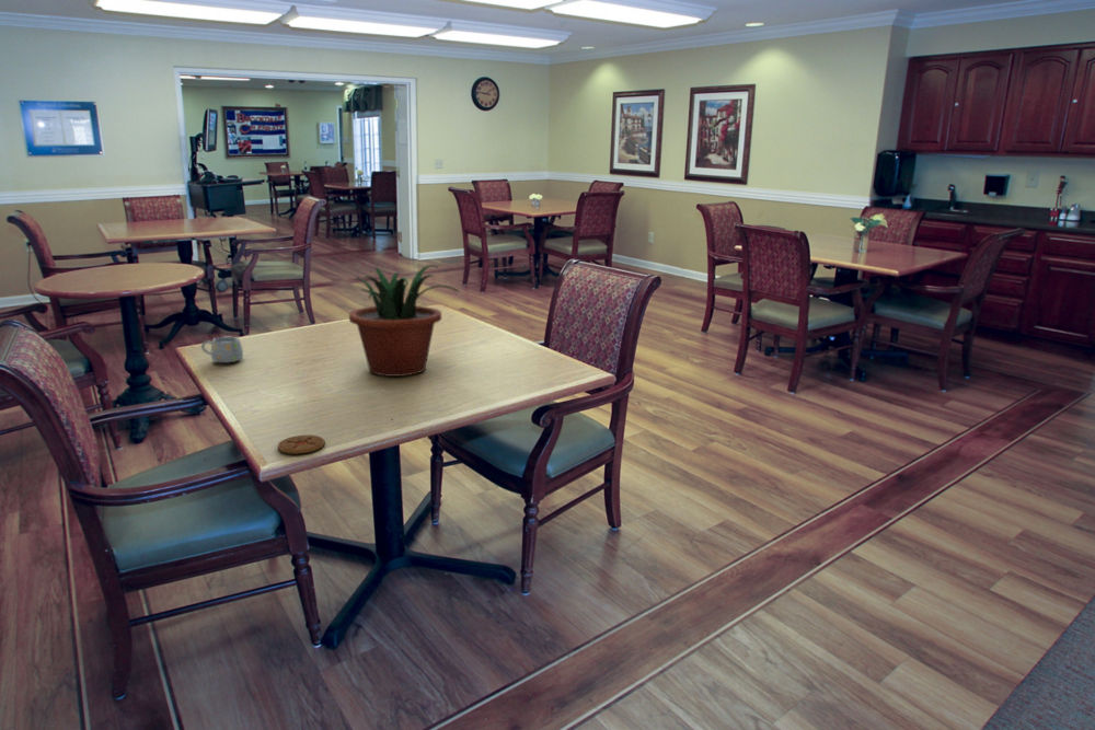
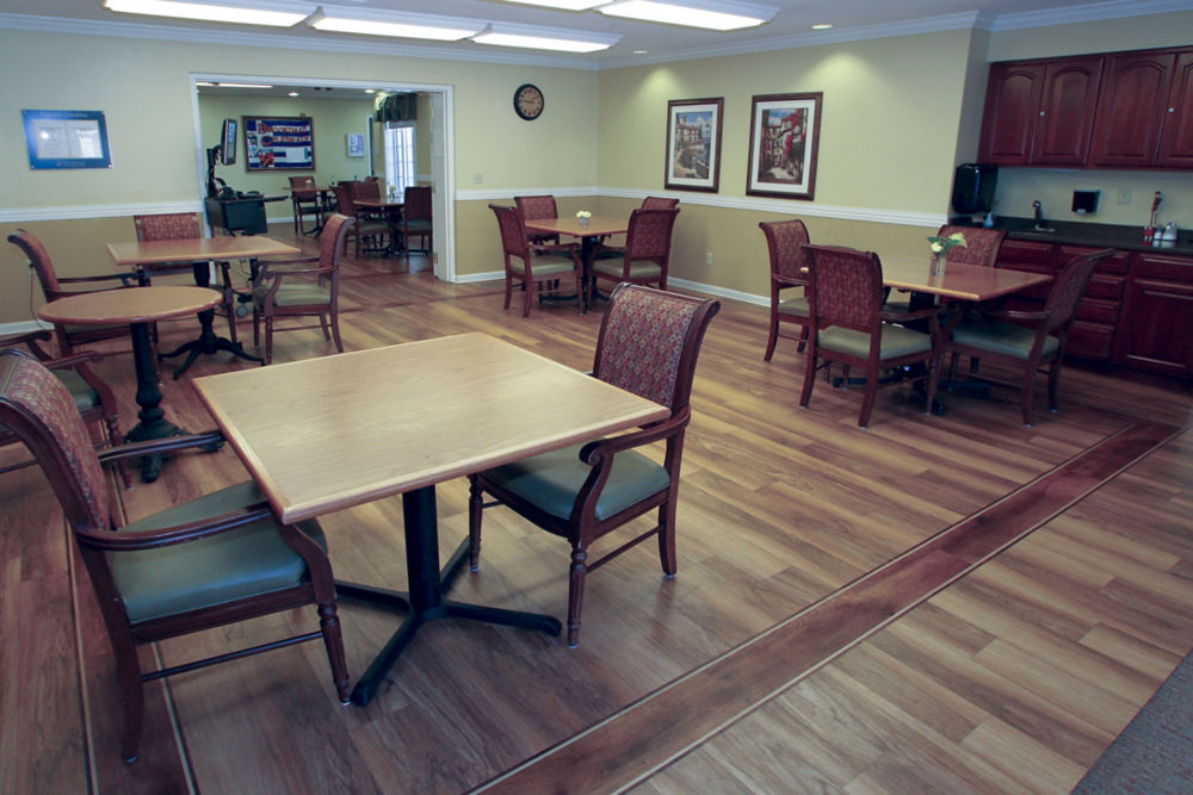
- coaster (301, 443)
- potted plant (406, 320)
- mug (221, 349)
